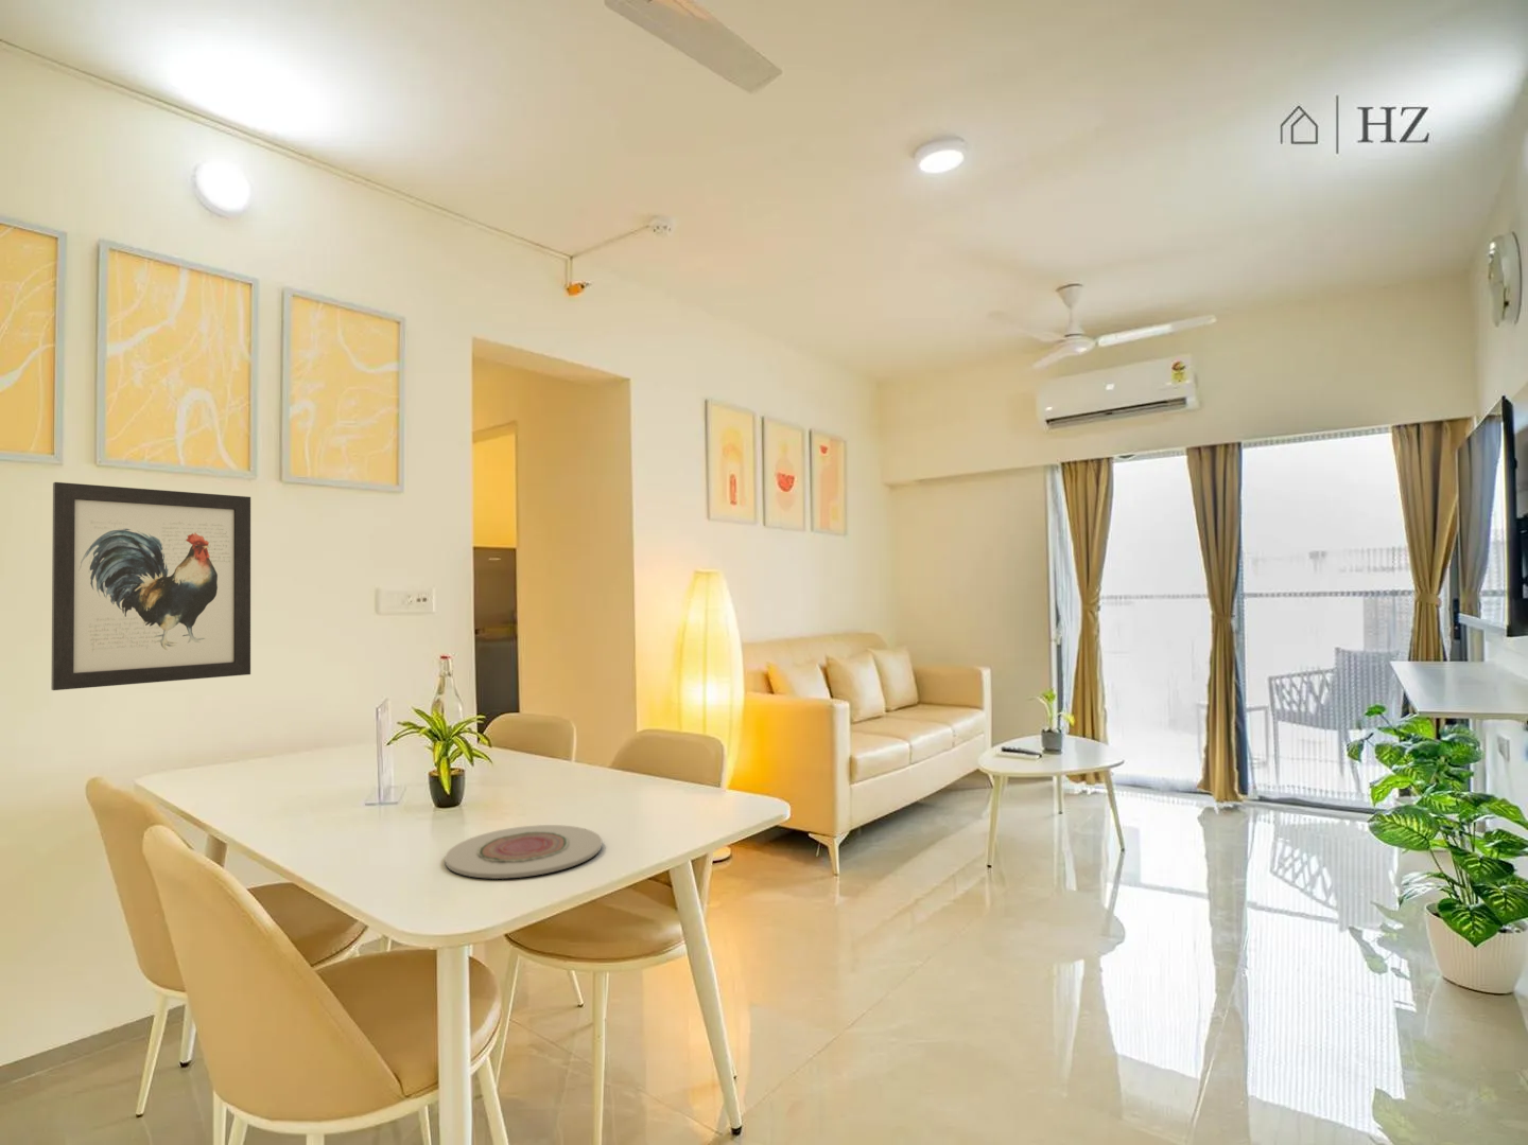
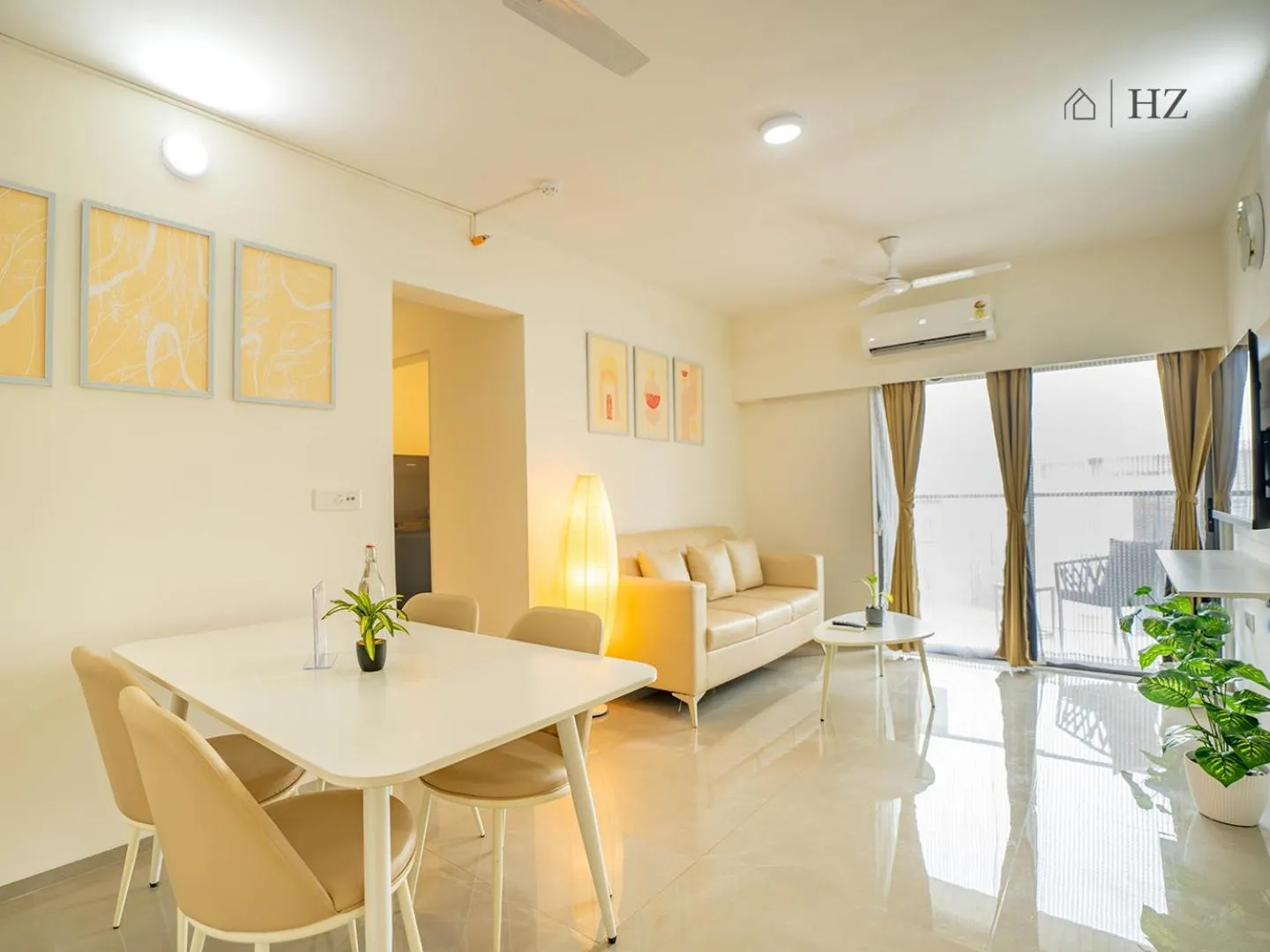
- wall art (158, 586)
- plate (526, 848)
